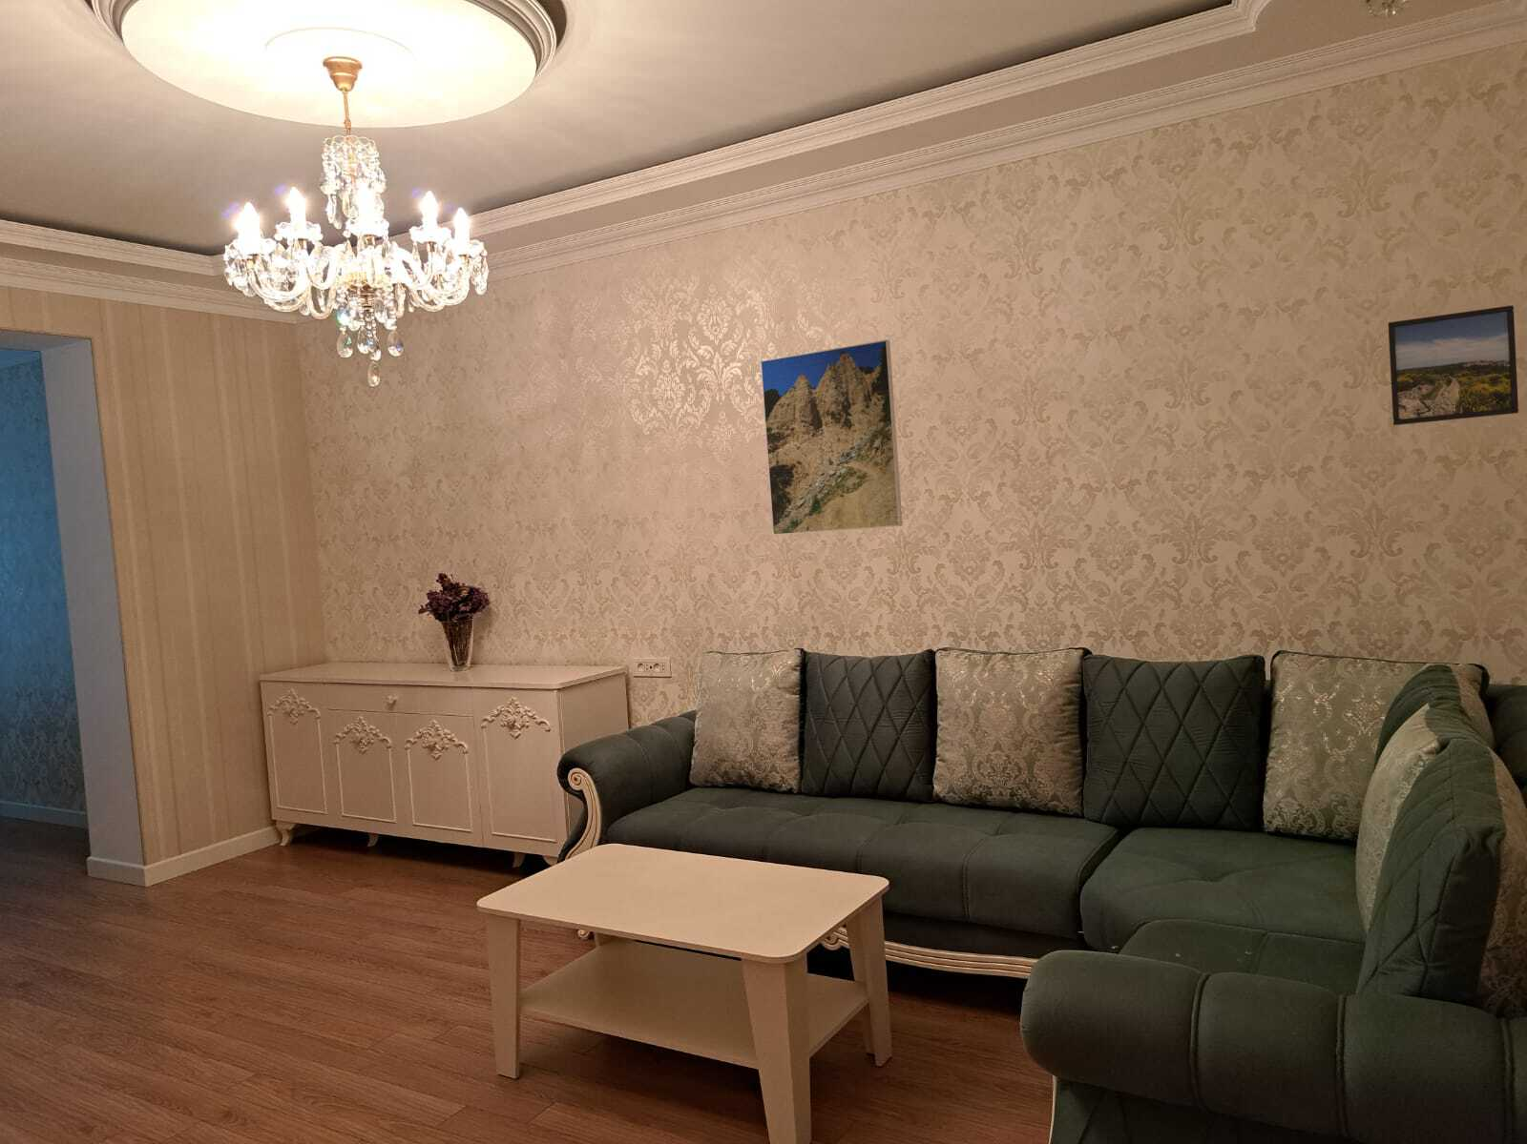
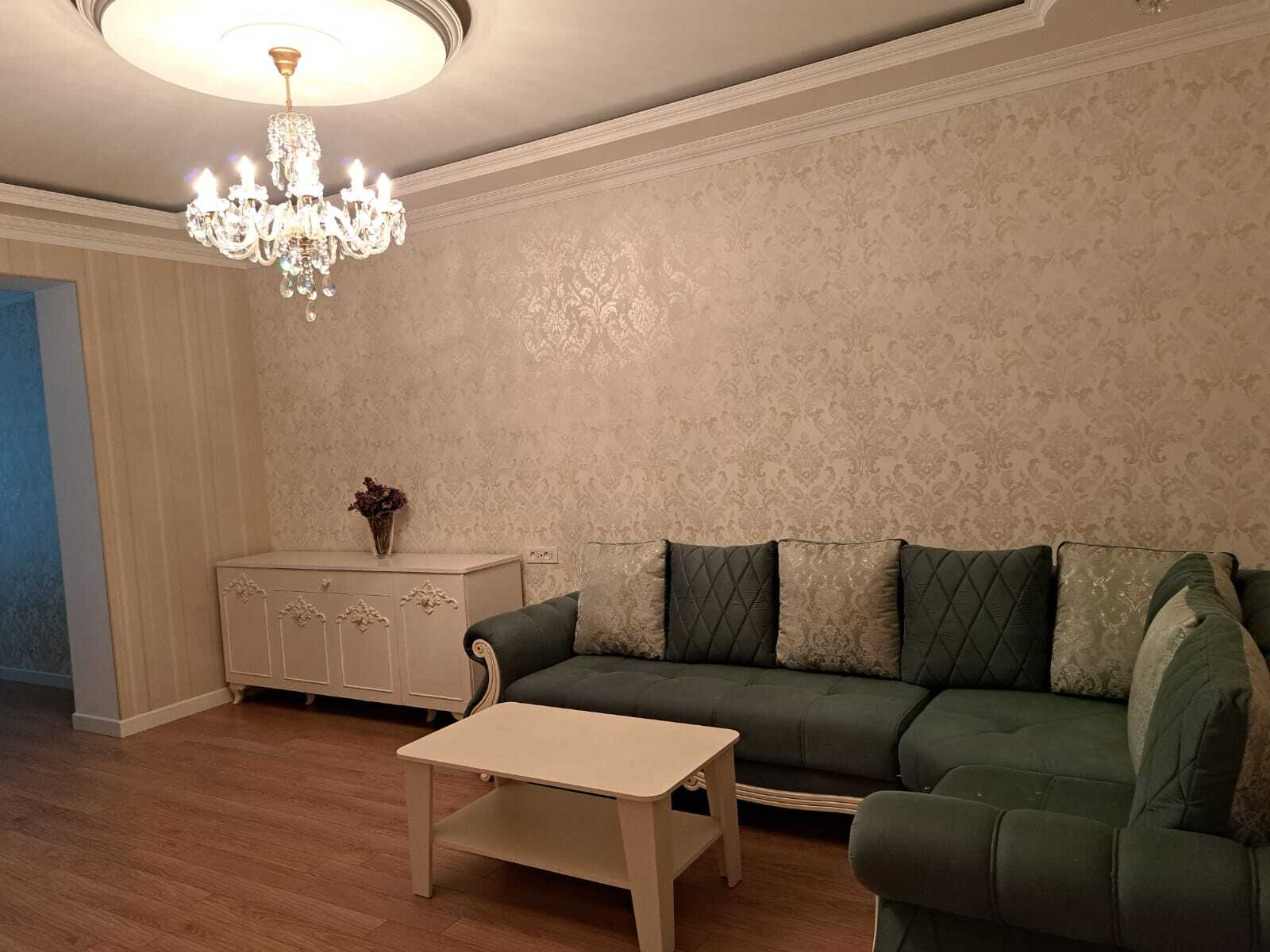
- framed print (830, 441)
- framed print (1451, 367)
